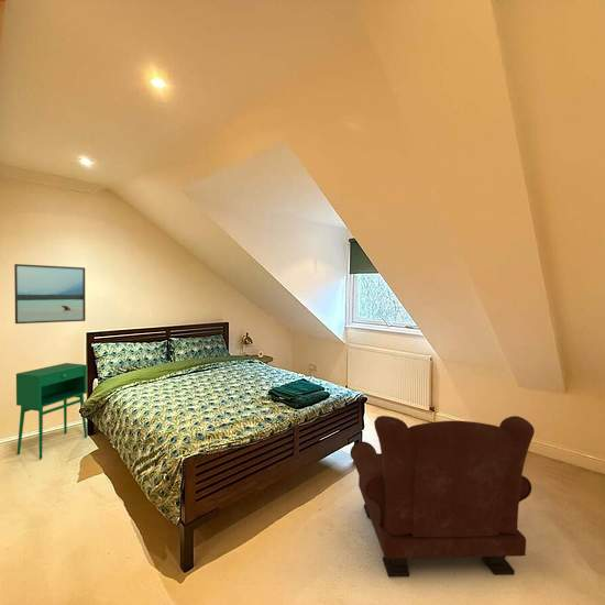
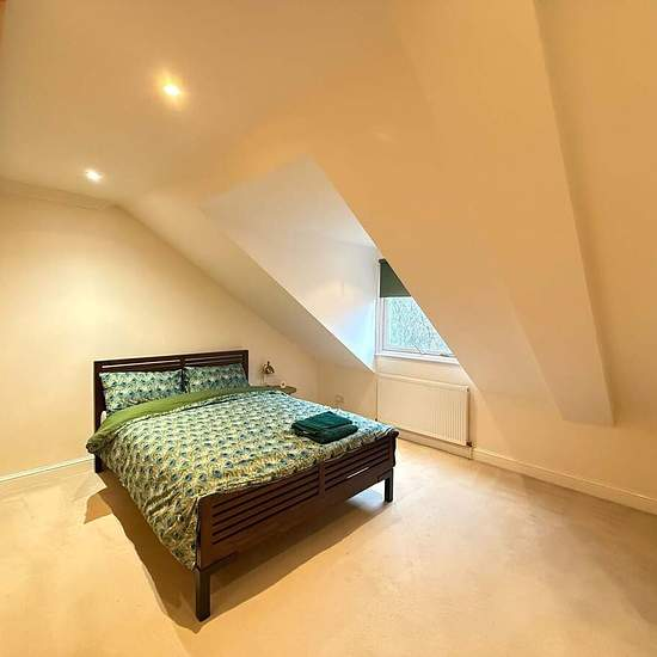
- storage cabinet (53, 408)
- armchair (432, 471)
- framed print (52, 294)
